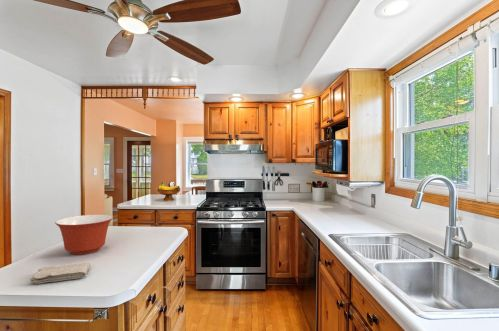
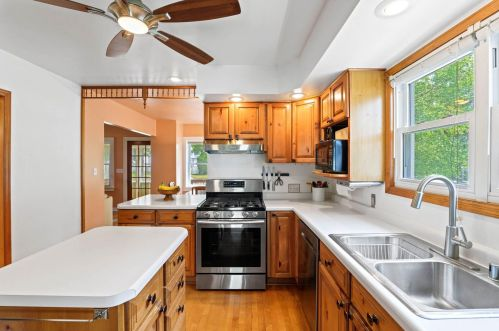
- washcloth (62, 271)
- mixing bowl (85, 234)
